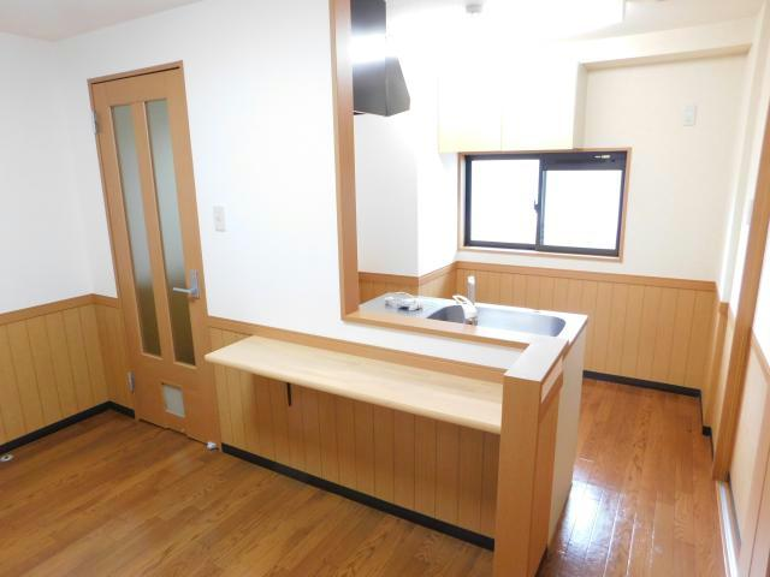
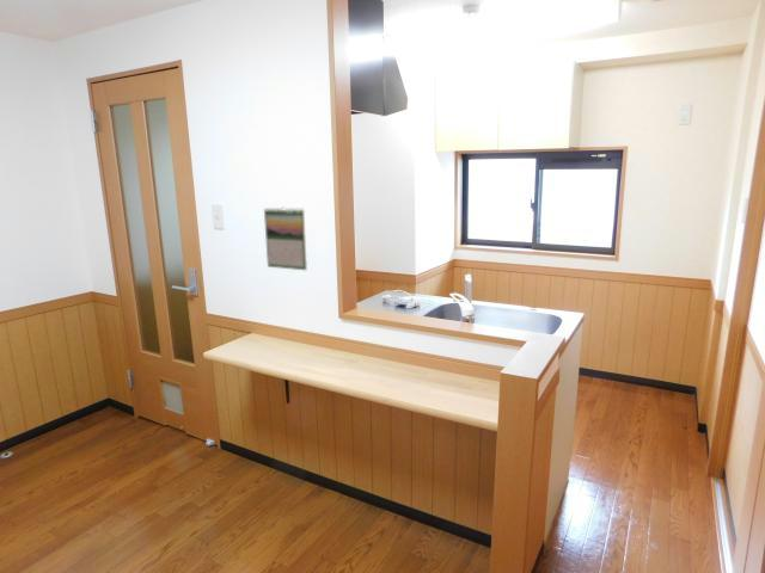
+ calendar (284, 238)
